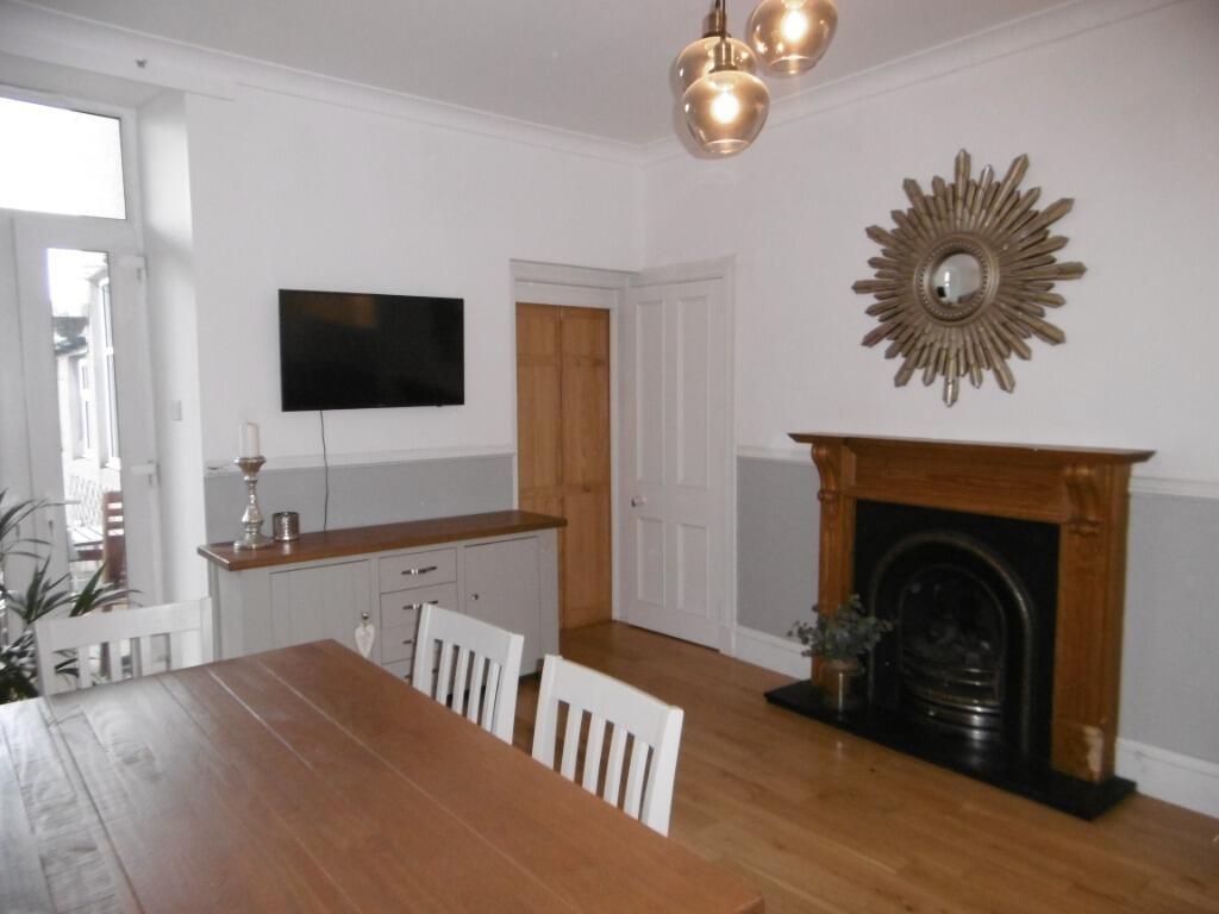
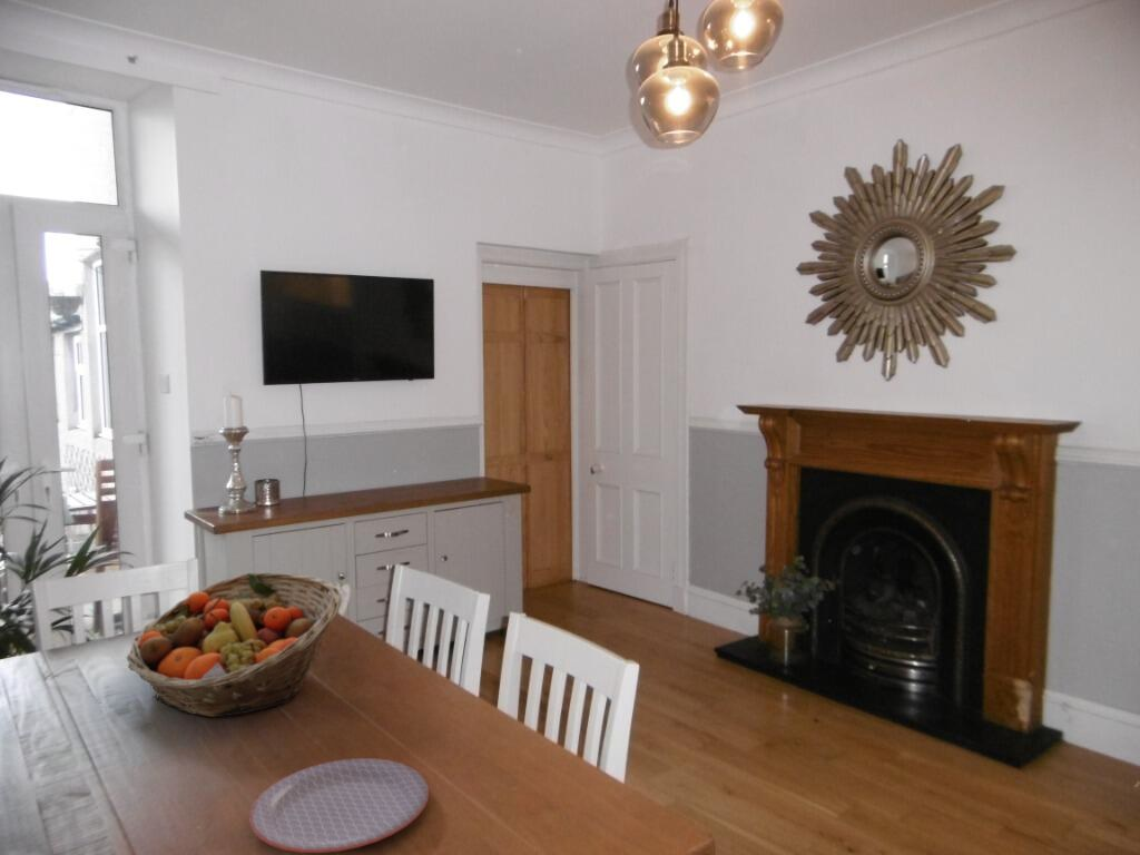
+ fruit basket (237, 639)
+ plate (342, 805)
